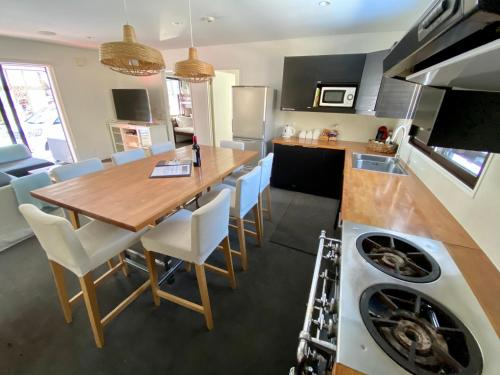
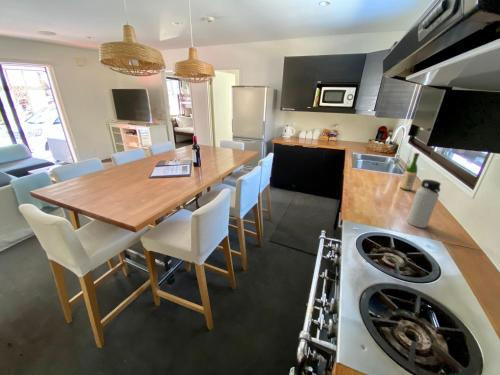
+ water bottle (423, 203)
+ wine bottle (411, 171)
